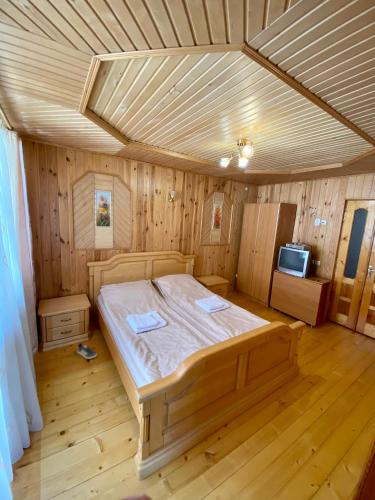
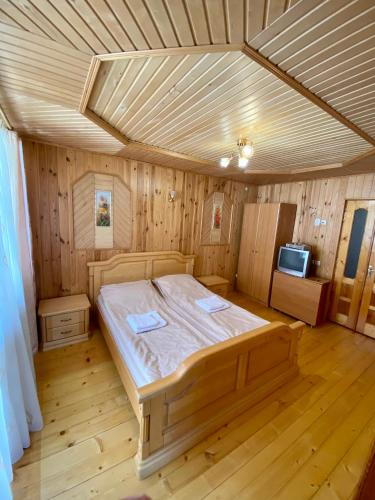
- sneaker (86, 349)
